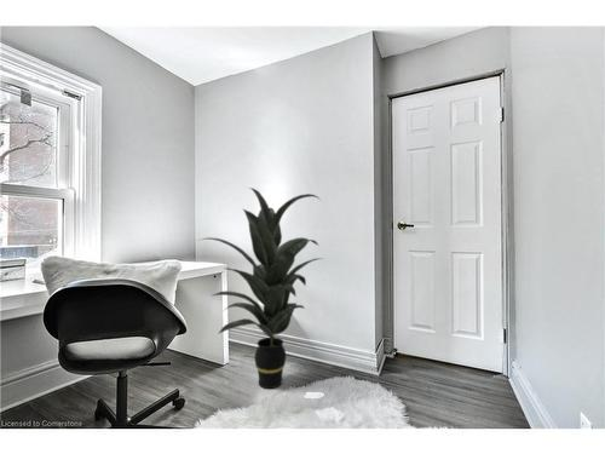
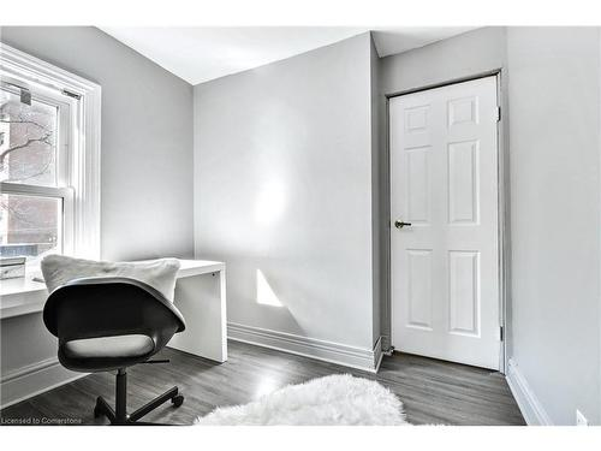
- indoor plant (266, 282)
